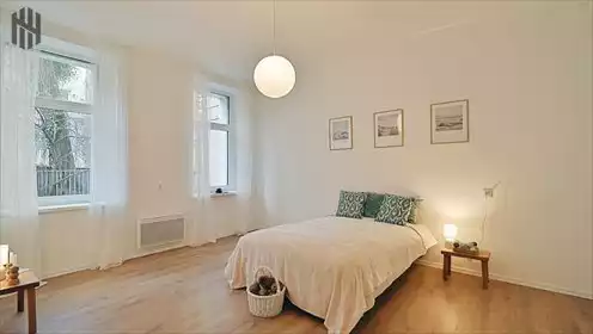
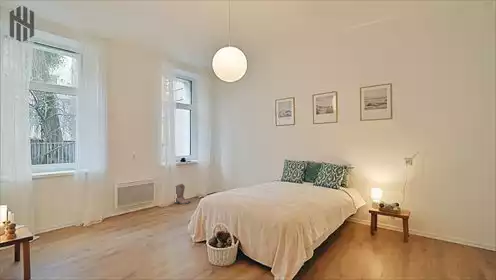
+ boots (182, 193)
